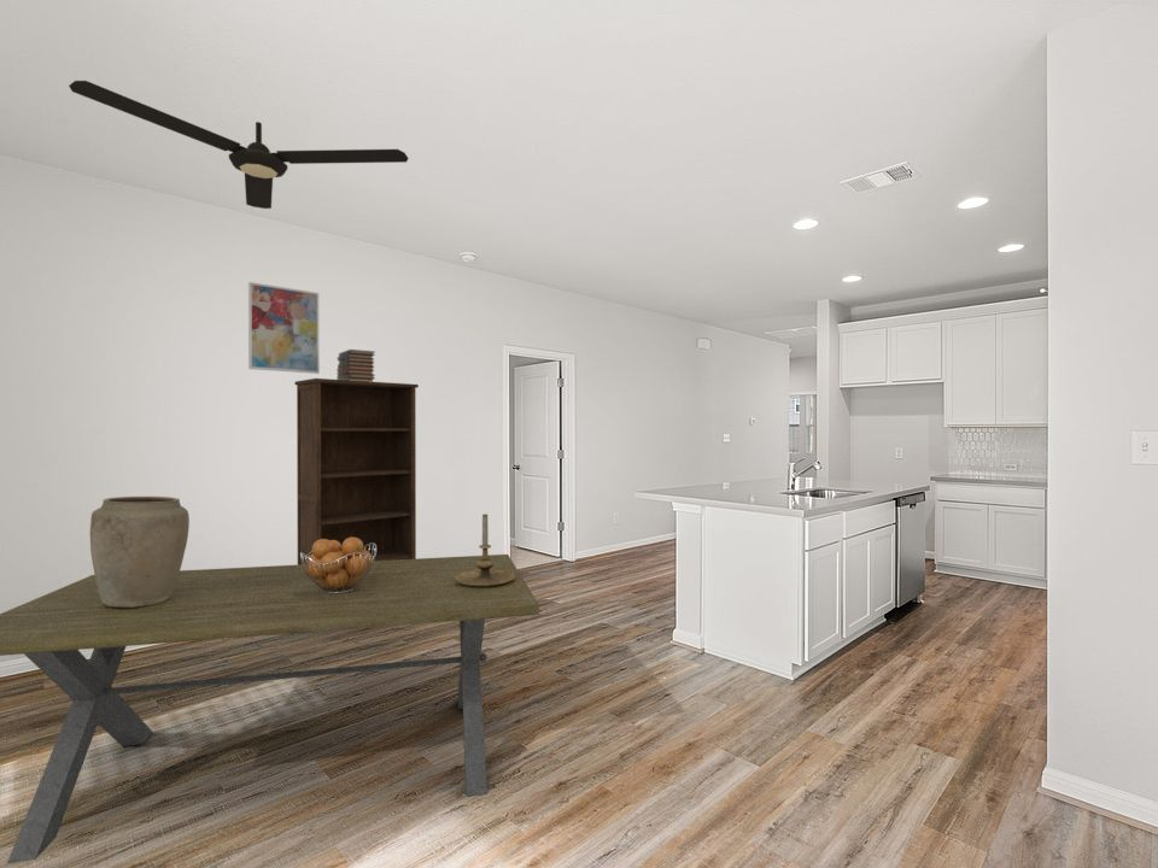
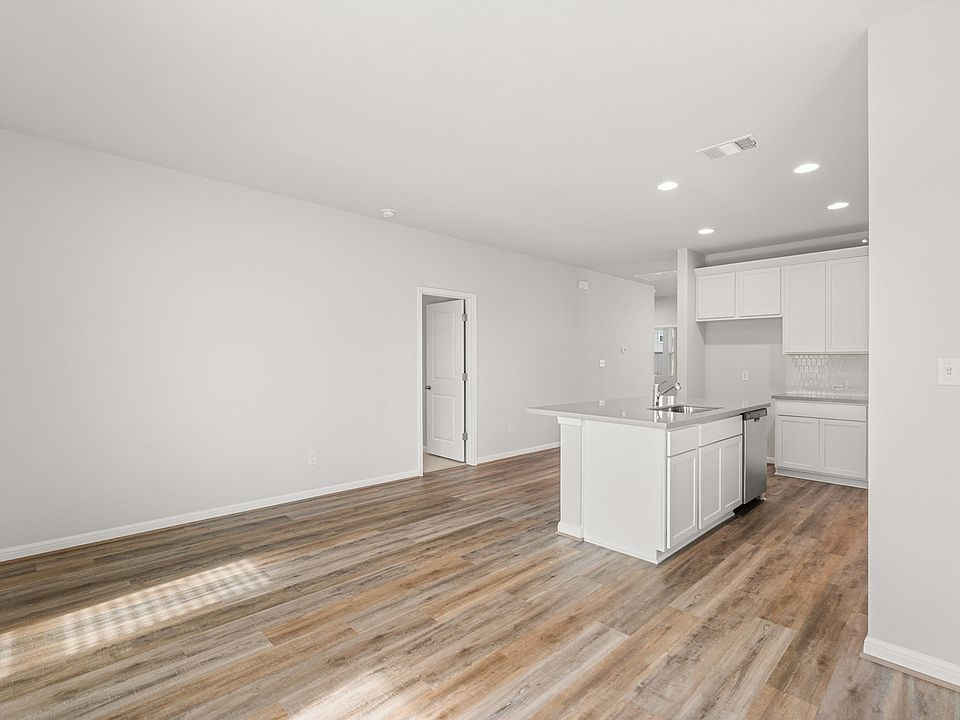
- candle holder (485, 546)
- wall art (285, 329)
- book stack (356, 366)
- bookcase (358, 498)
- vase (141, 549)
- fruit basket (339, 563)
- ceiling fan (258, 160)
- dining table (294, 674)
